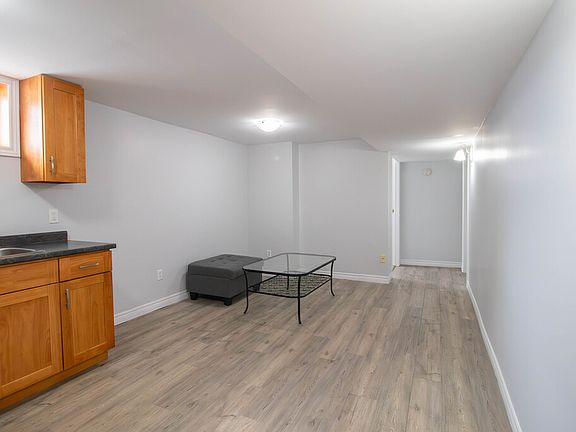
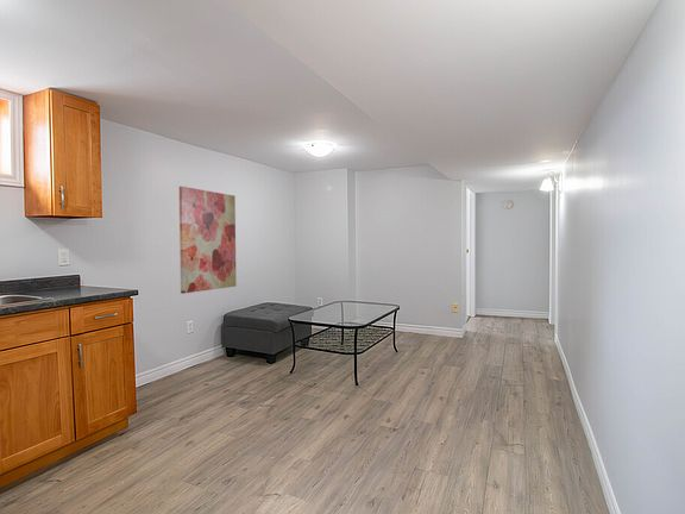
+ wall art (209, 240)
